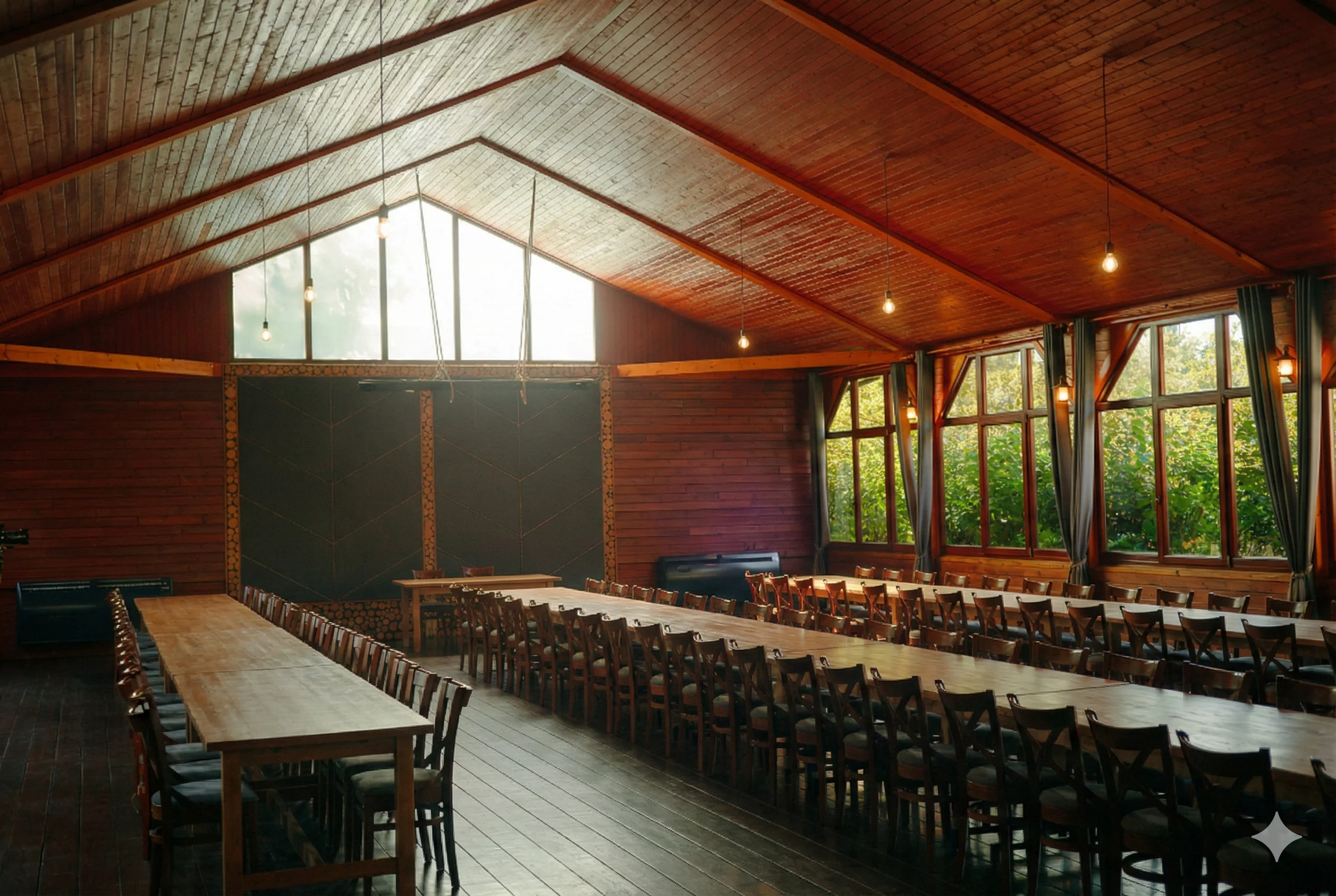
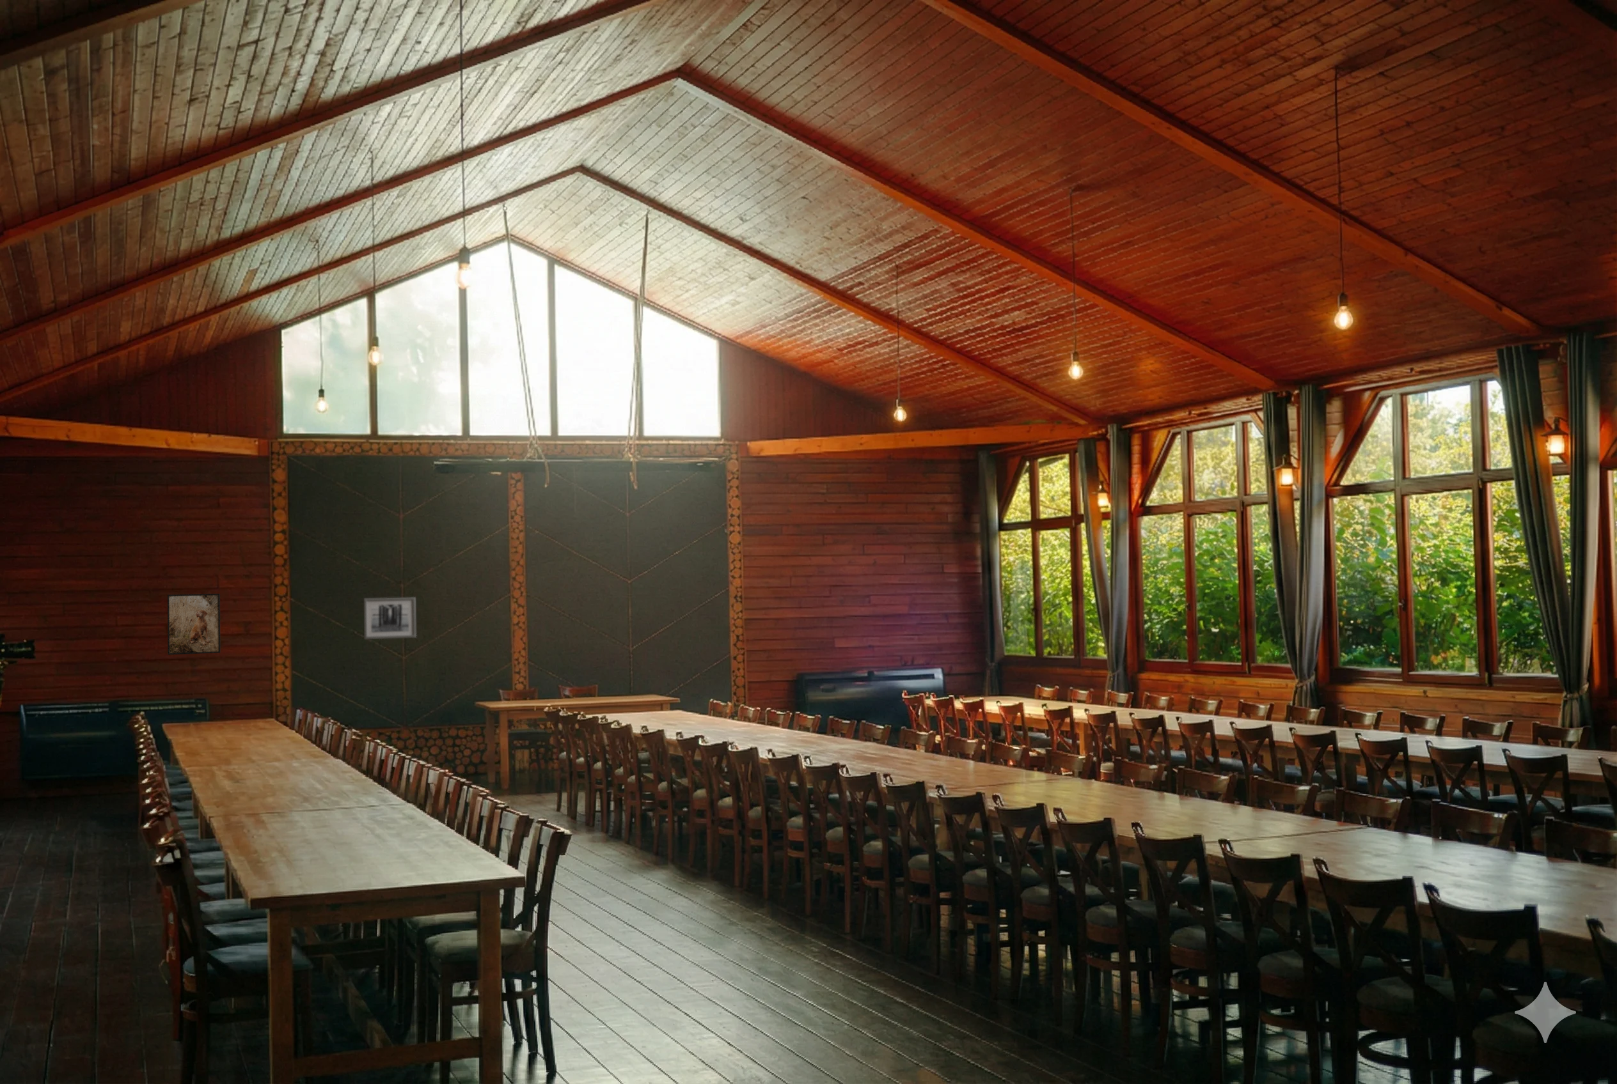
+ wall art (390, 618)
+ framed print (194, 624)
